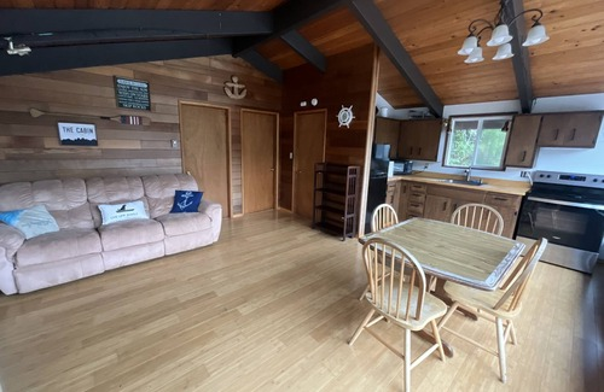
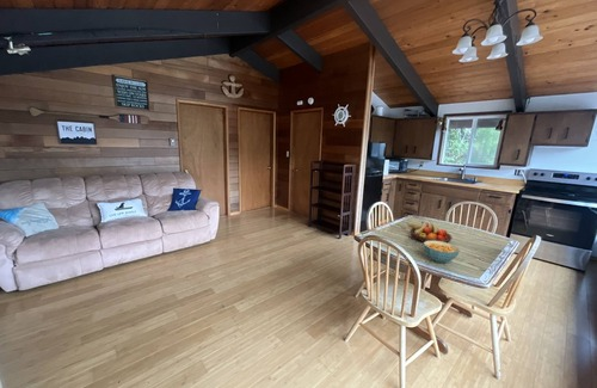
+ fruit bowl (430, 232)
+ cereal bowl (439, 253)
